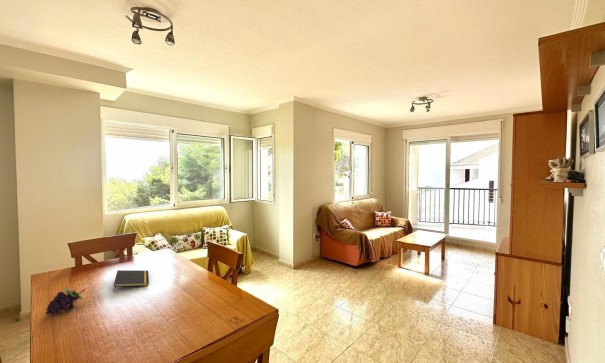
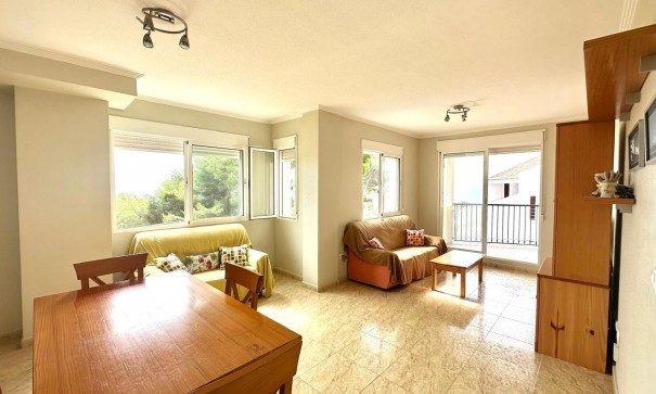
- notepad (132, 277)
- fruit (66, 299)
